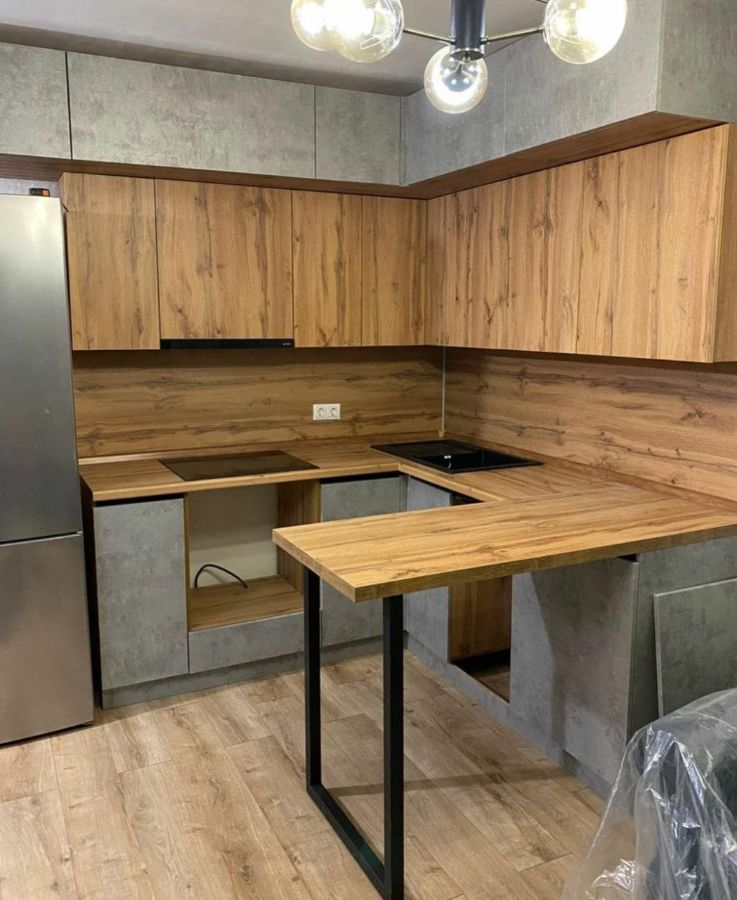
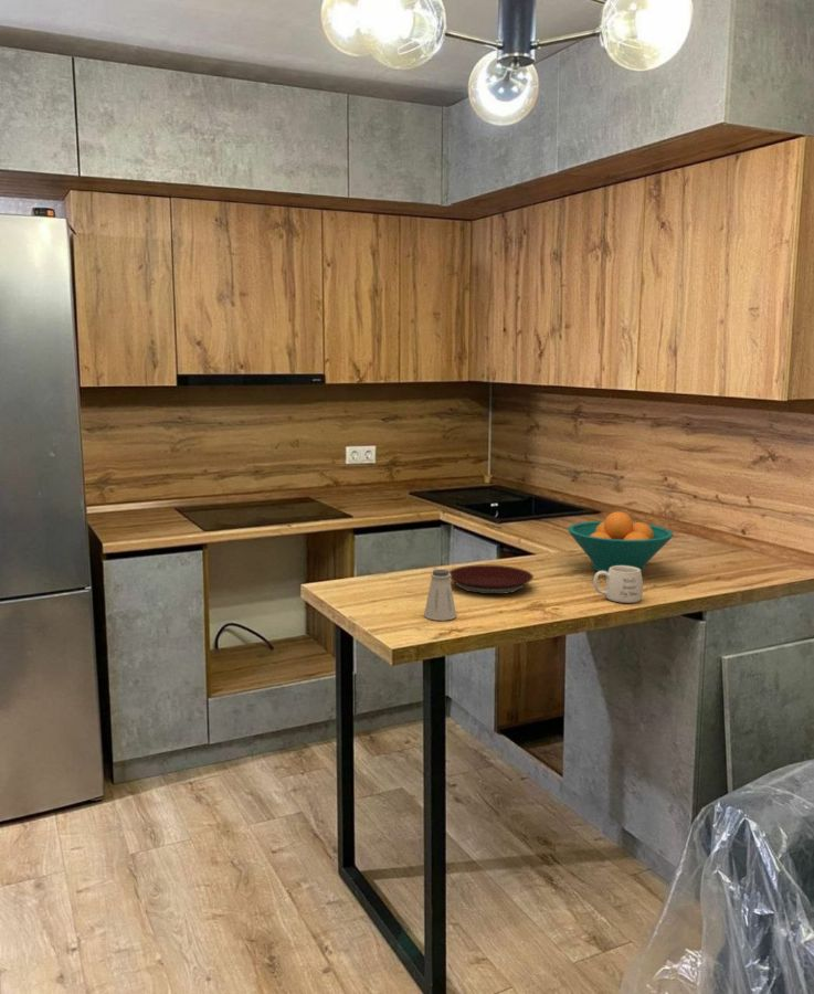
+ fruit bowl (619, 541)
+ mug (617, 583)
+ plate (489, 580)
+ saltshaker (440, 593)
